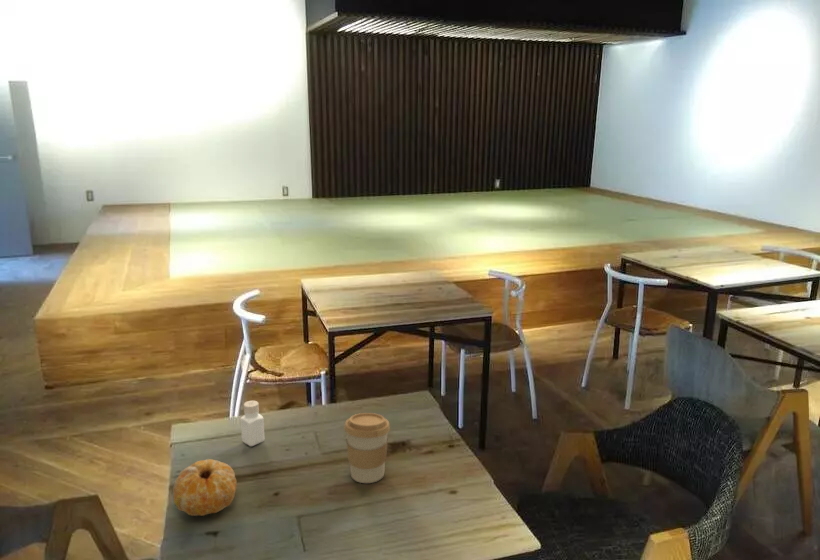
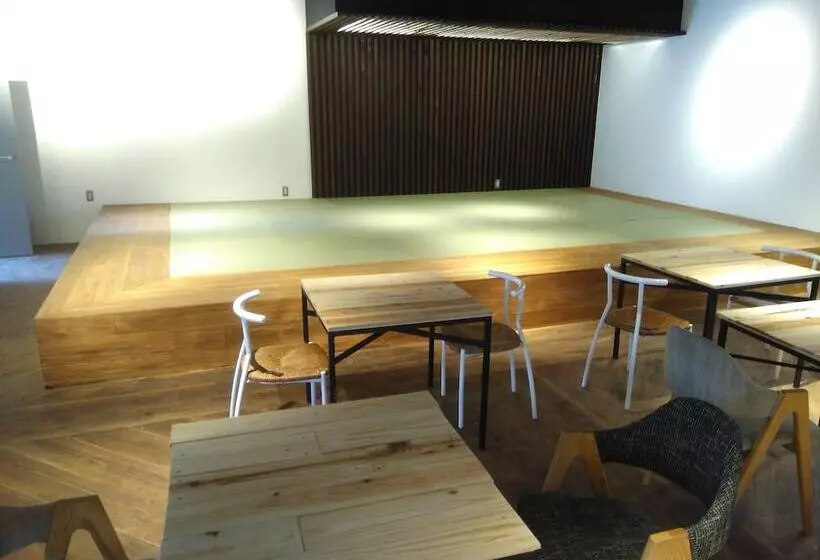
- pepper shaker (252, 422)
- coffee cup (367, 445)
- fruit (204, 485)
